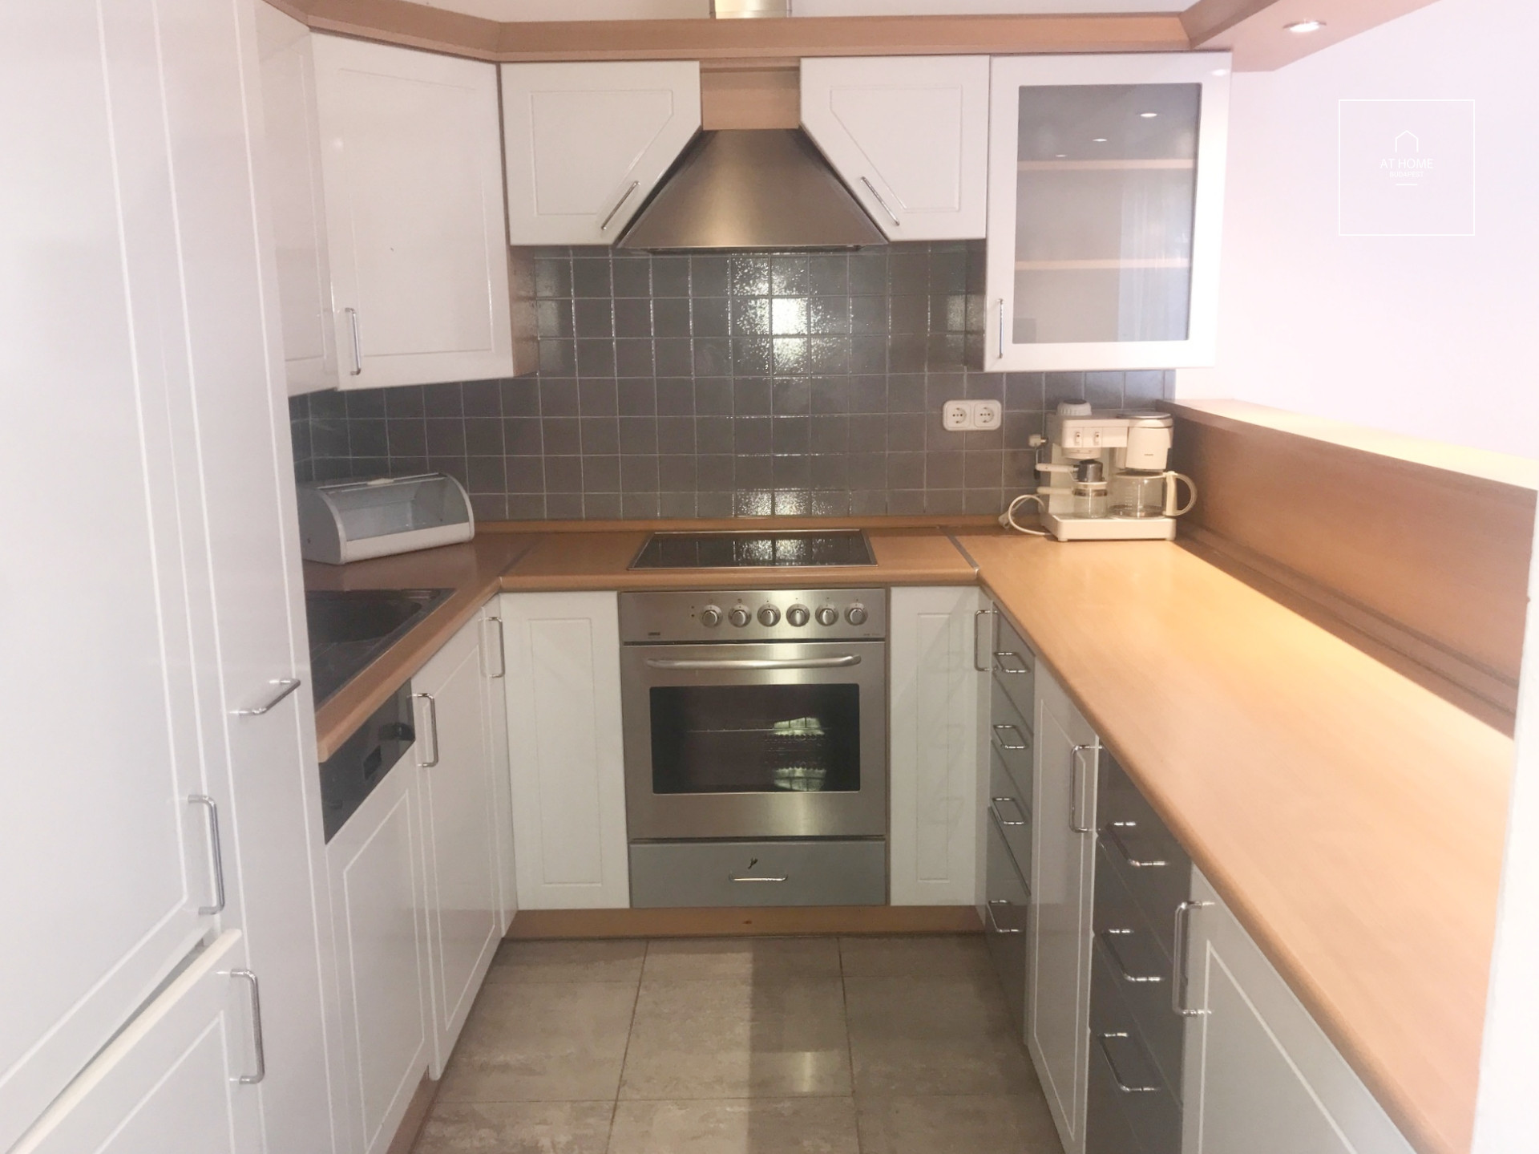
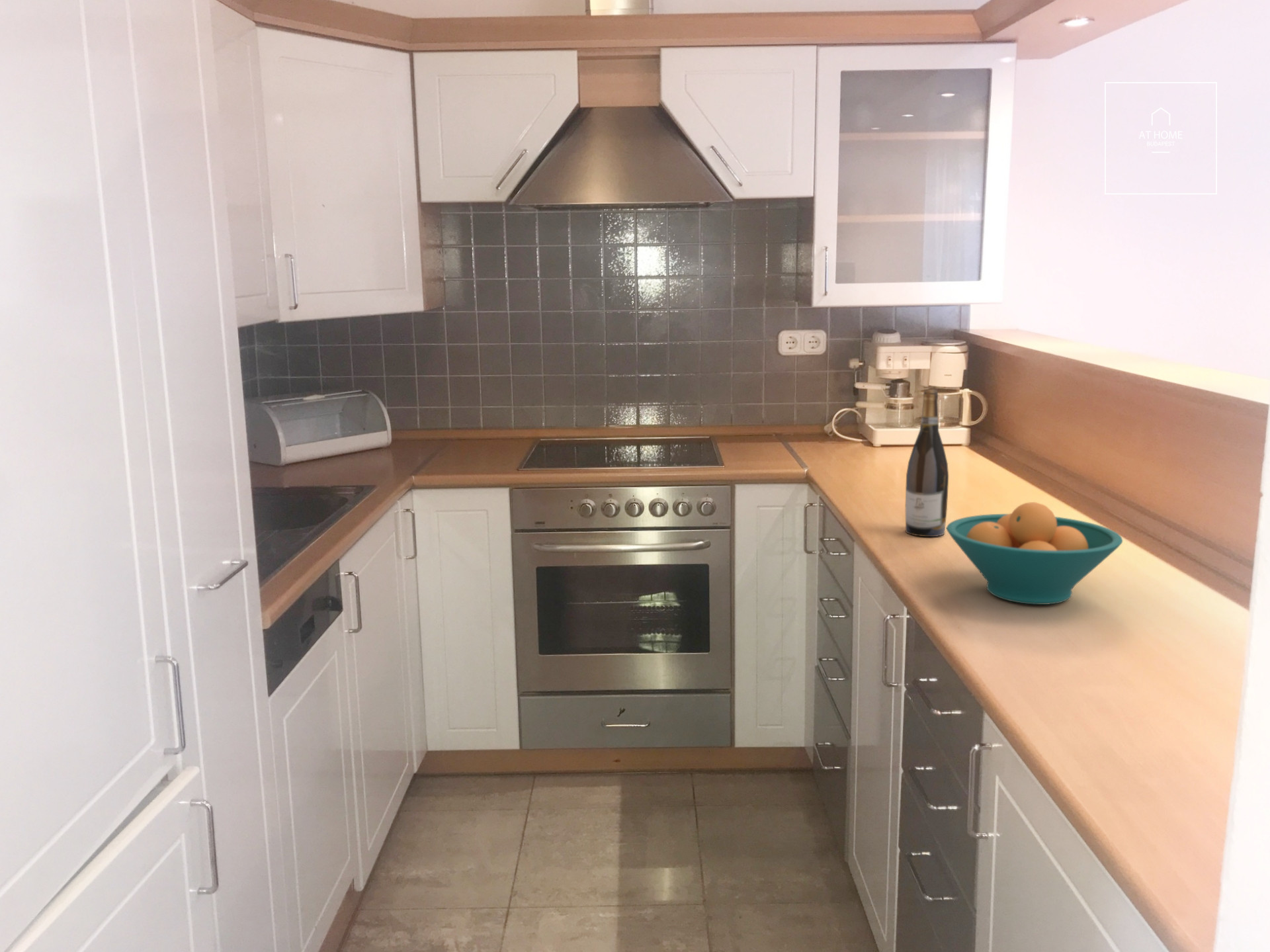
+ wine bottle (927, 462)
+ fruit bowl (1031, 548)
